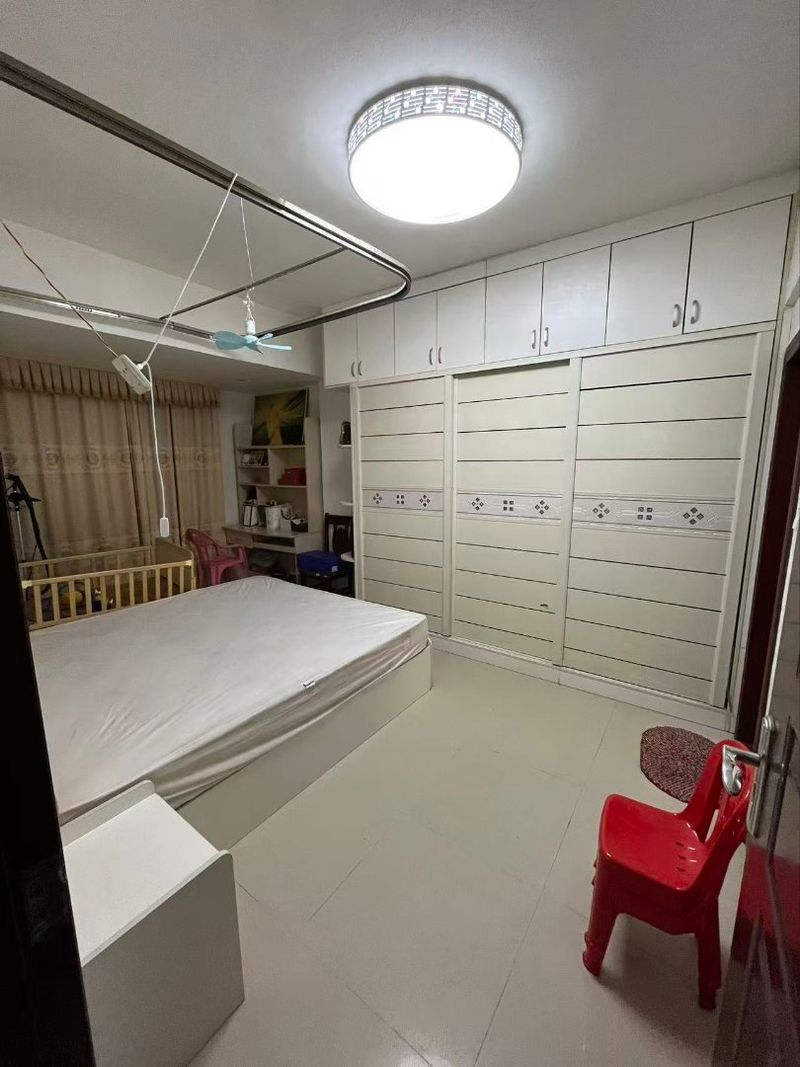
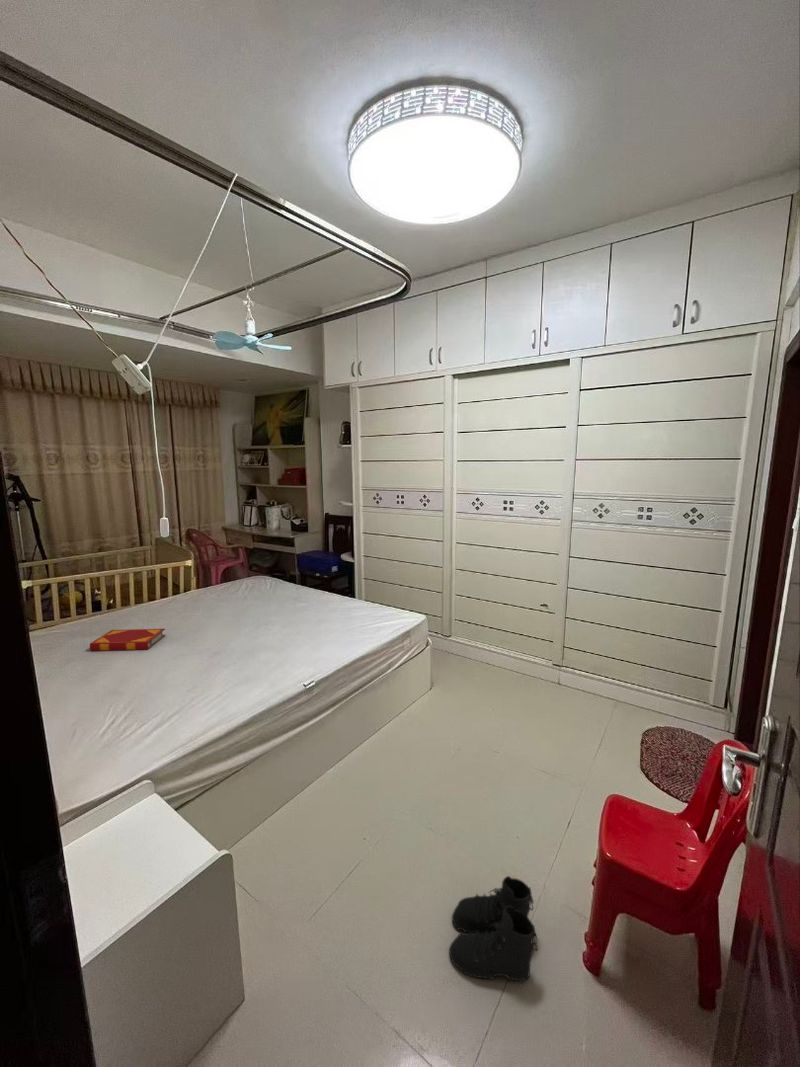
+ hardback book (129, 639)
+ boots (492, 918)
